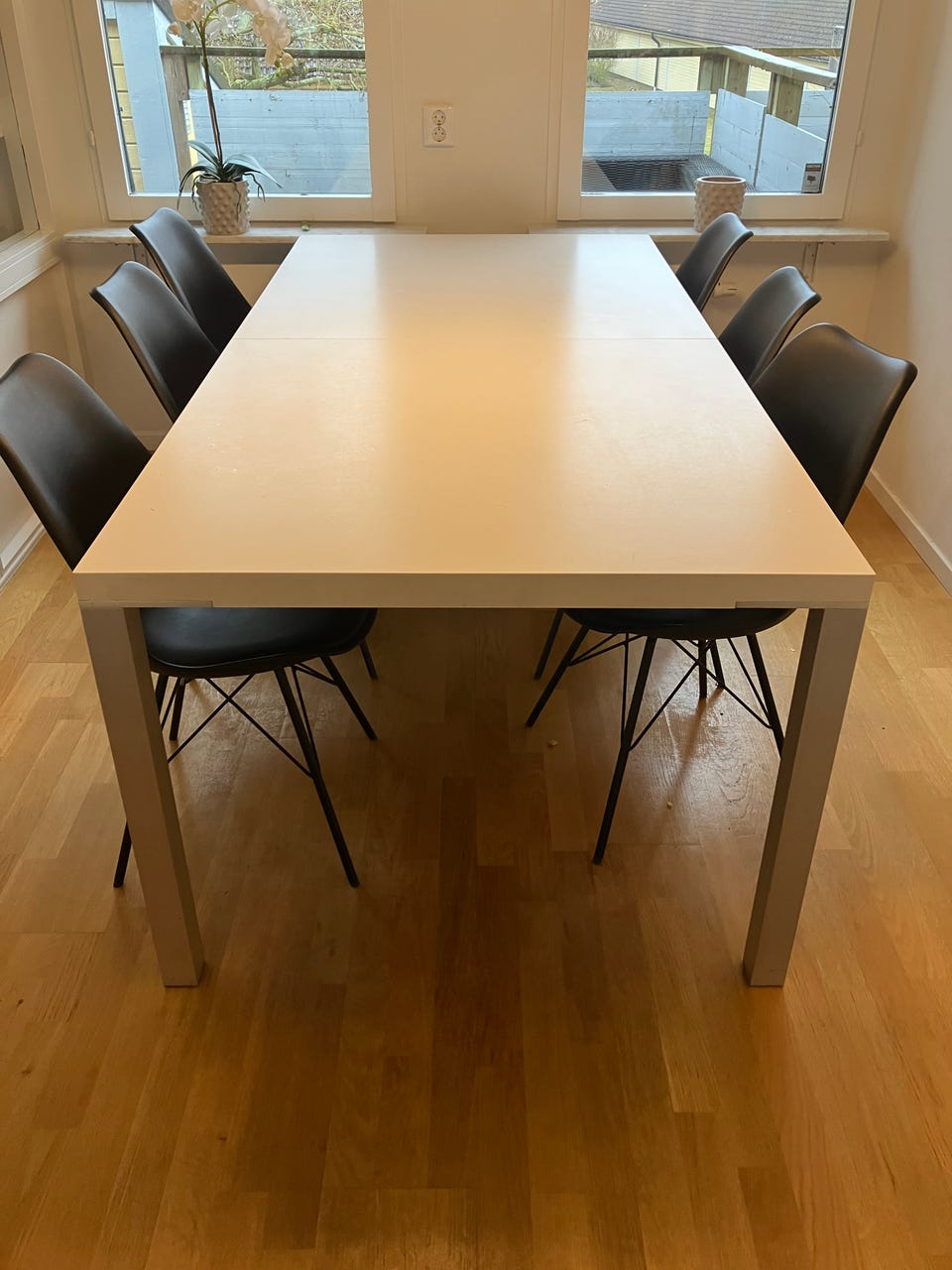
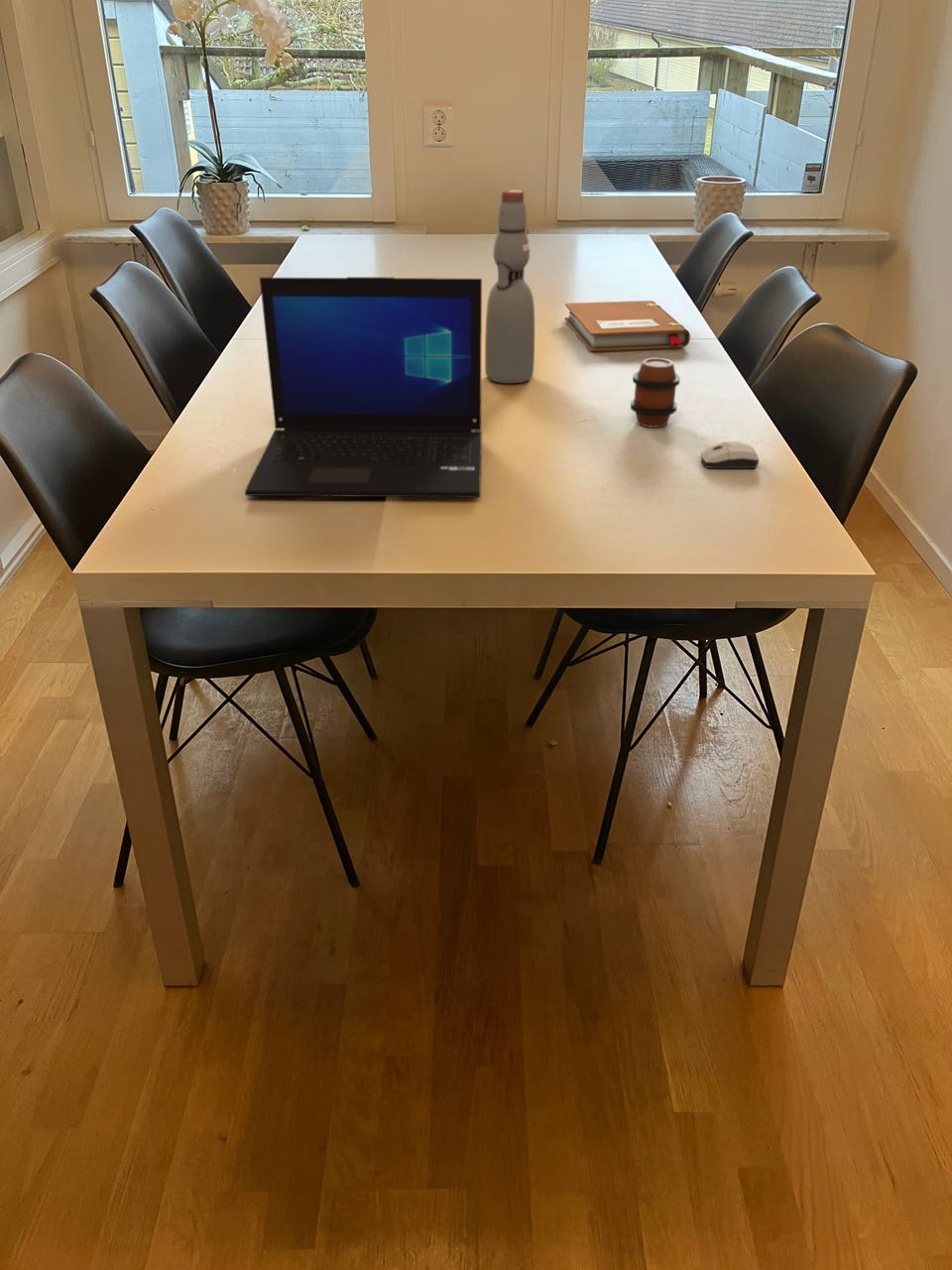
+ notebook (626, 324)
+ bottle (511, 288)
+ computer mouse (730, 453)
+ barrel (654, 392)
+ laptop (367, 385)
